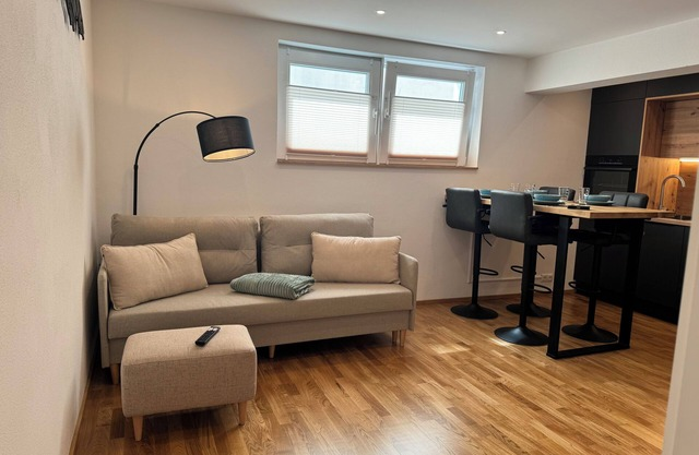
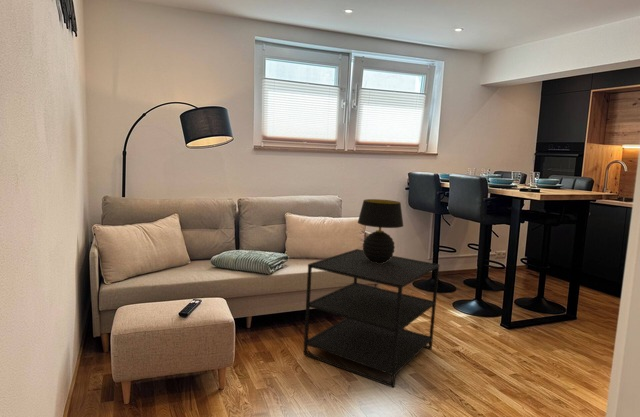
+ table lamp (379, 230)
+ side table (372, 308)
